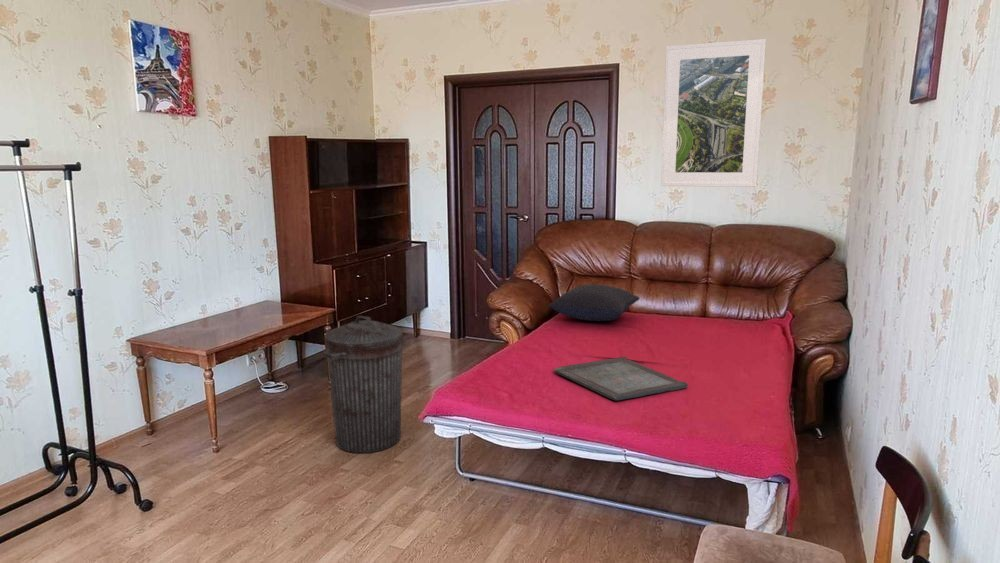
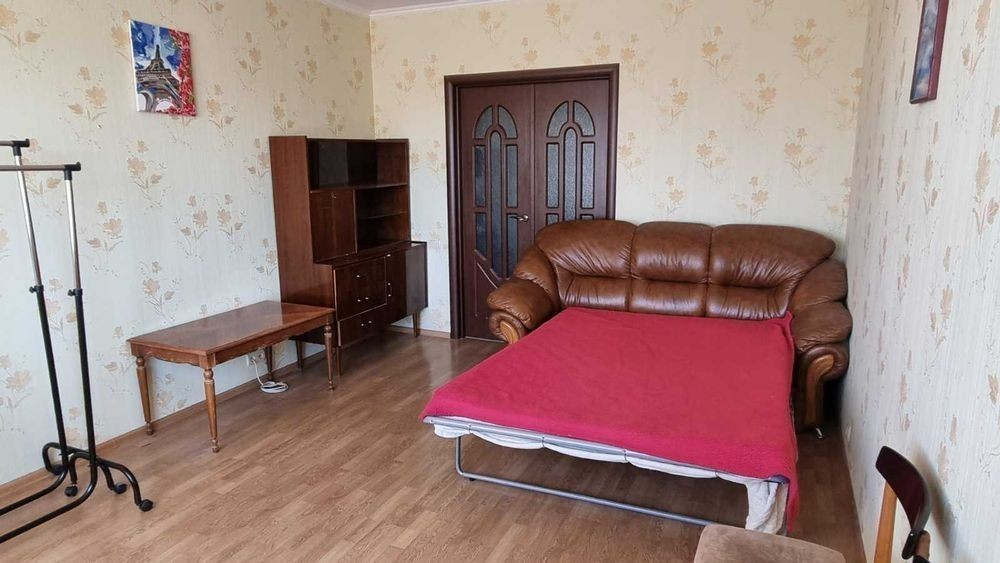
- trash can (365, 379)
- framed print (711, 115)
- pillow (594, 302)
- serving tray (618, 377)
